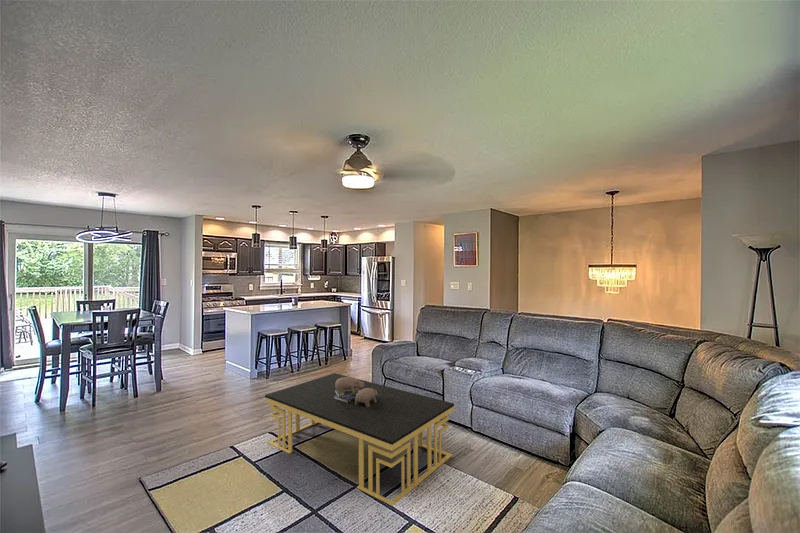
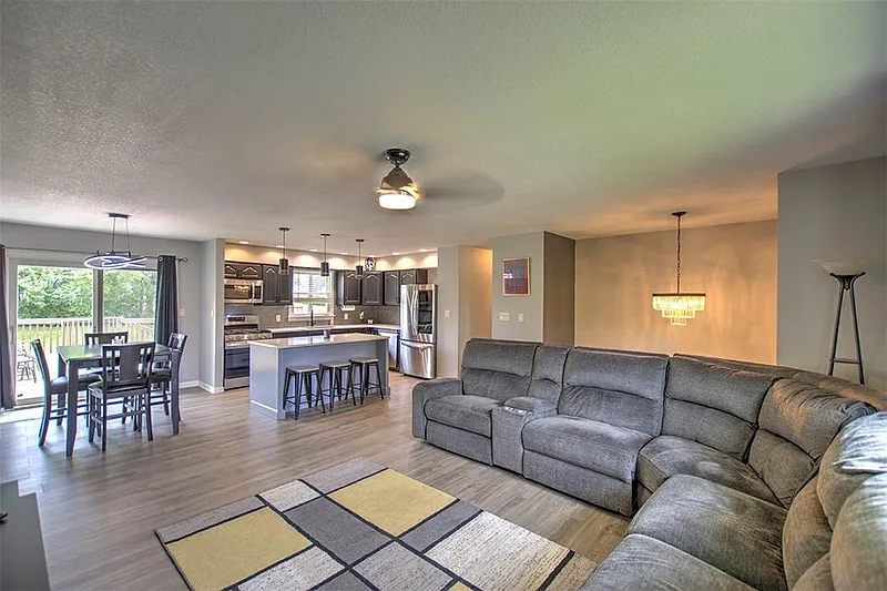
- coffee table (356, 414)
